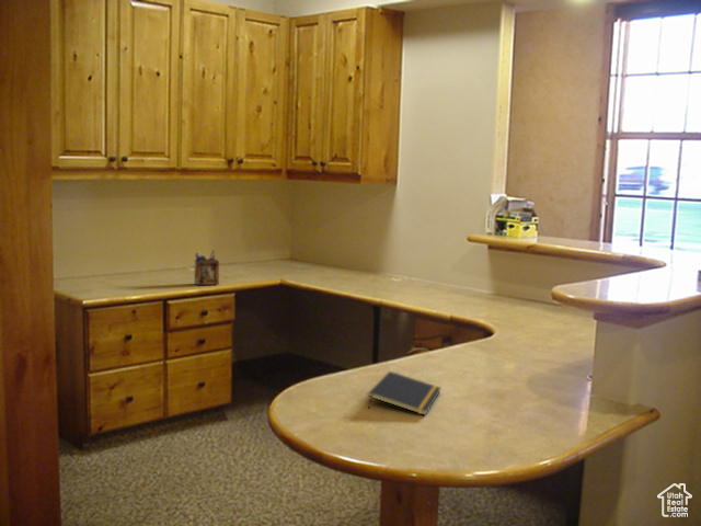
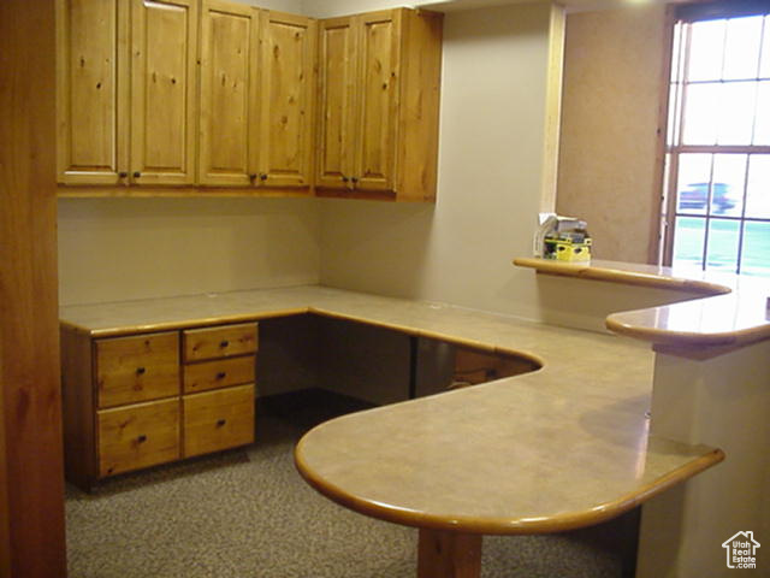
- desk organizer (206, 267)
- notepad (405, 391)
